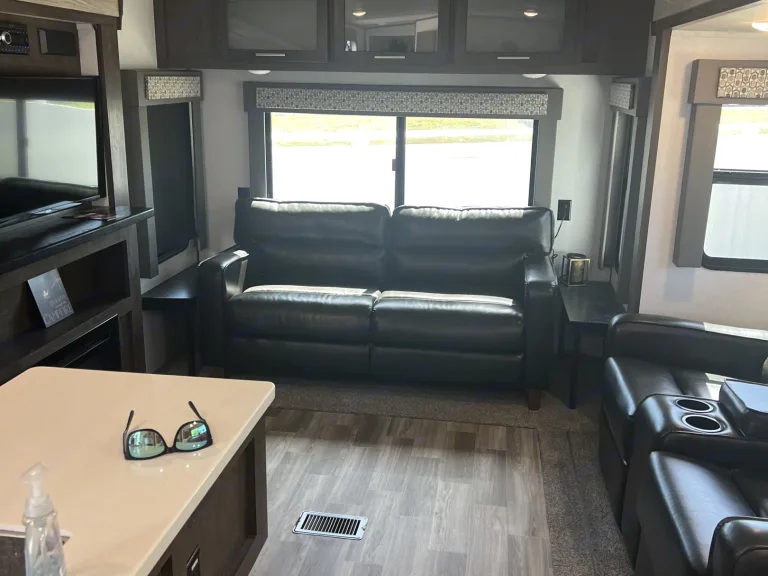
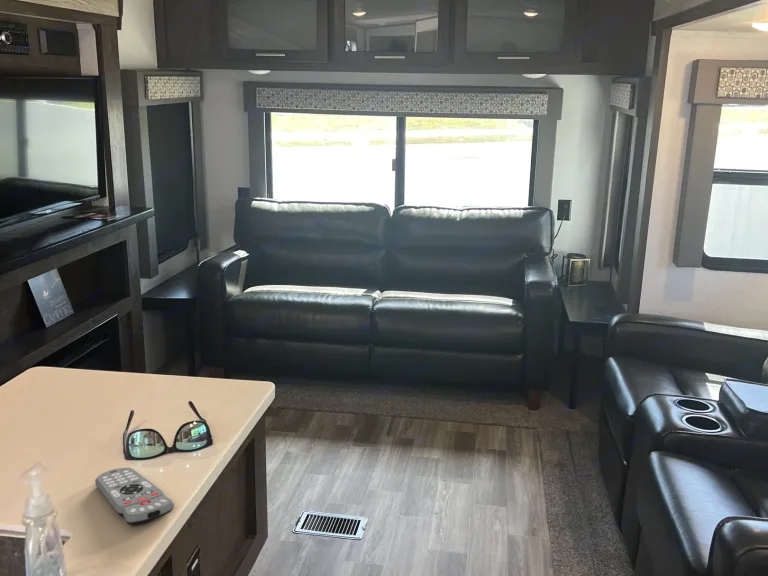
+ remote control (131, 493)
